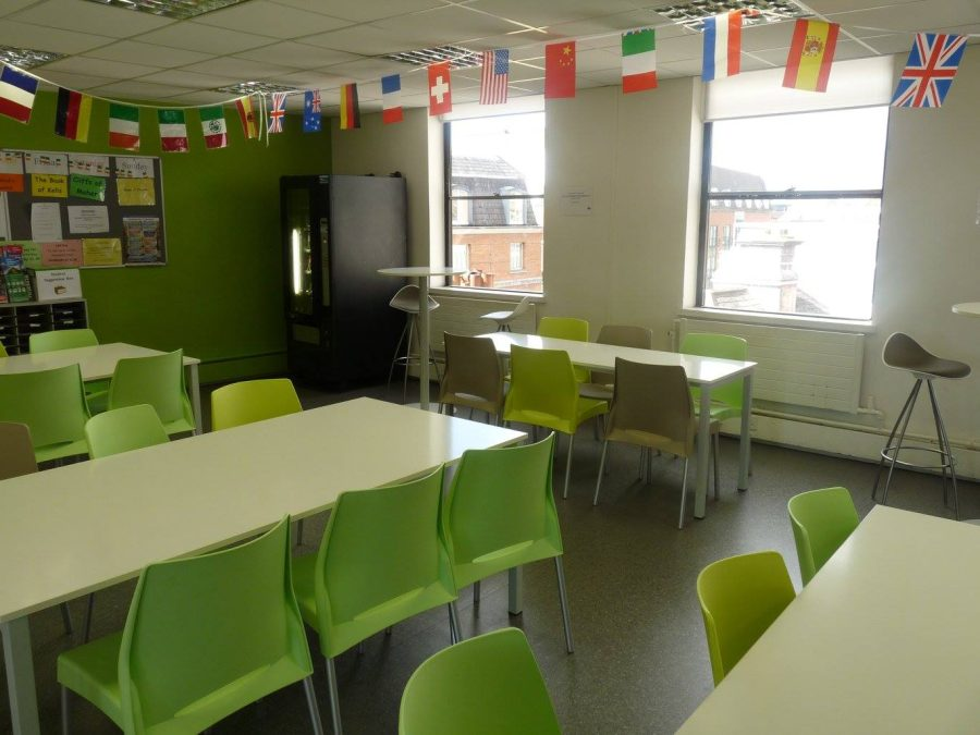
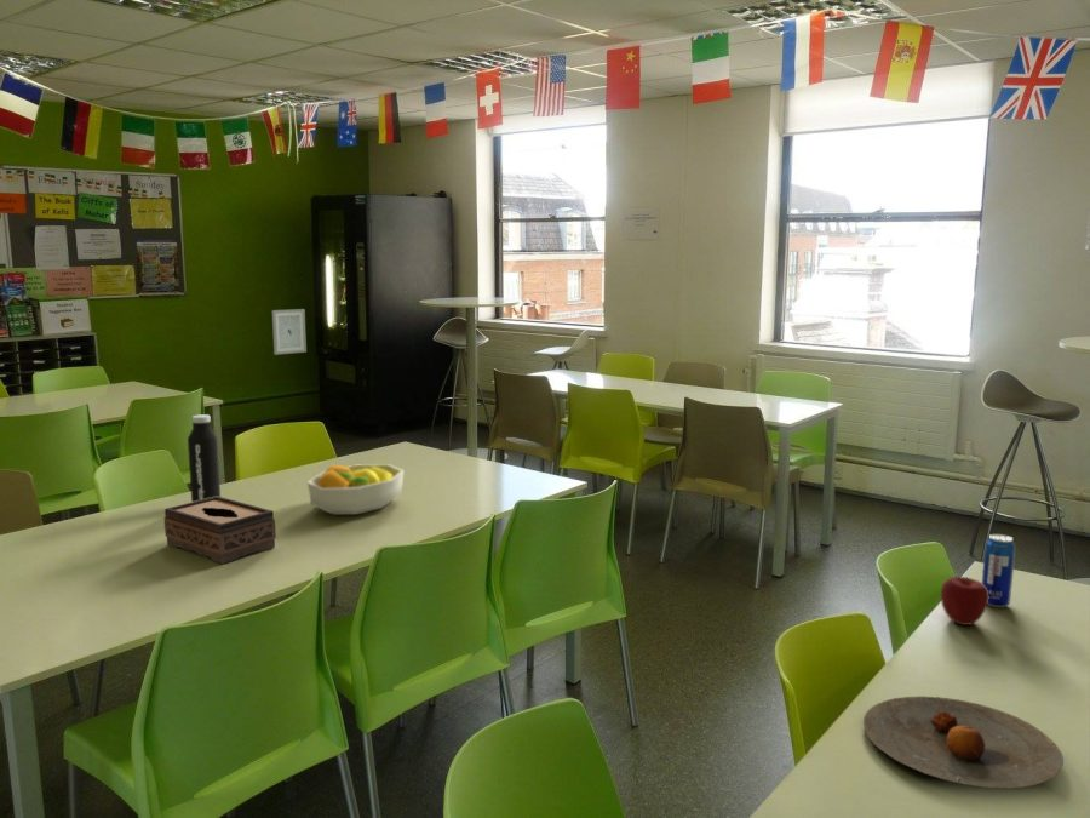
+ wall art (289, 331)
+ fruit bowl (356, 484)
+ beverage can (998, 570)
+ water bottle (203, 461)
+ apple (964, 600)
+ tissue box (219, 527)
+ plate (959, 730)
